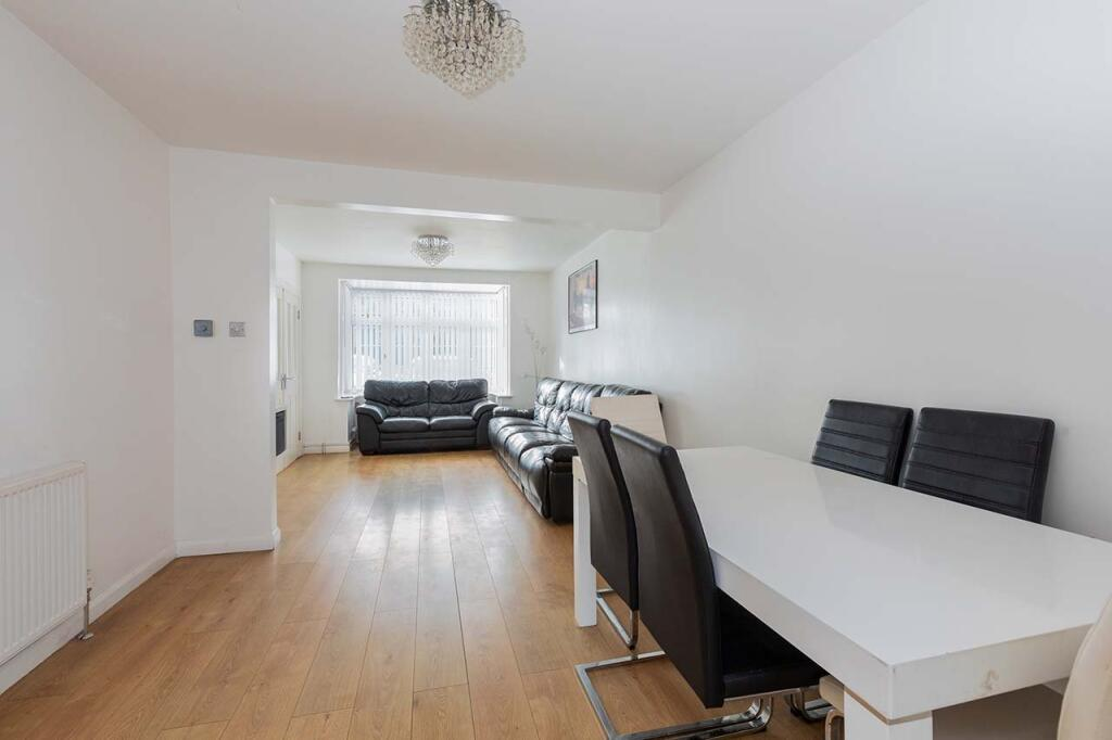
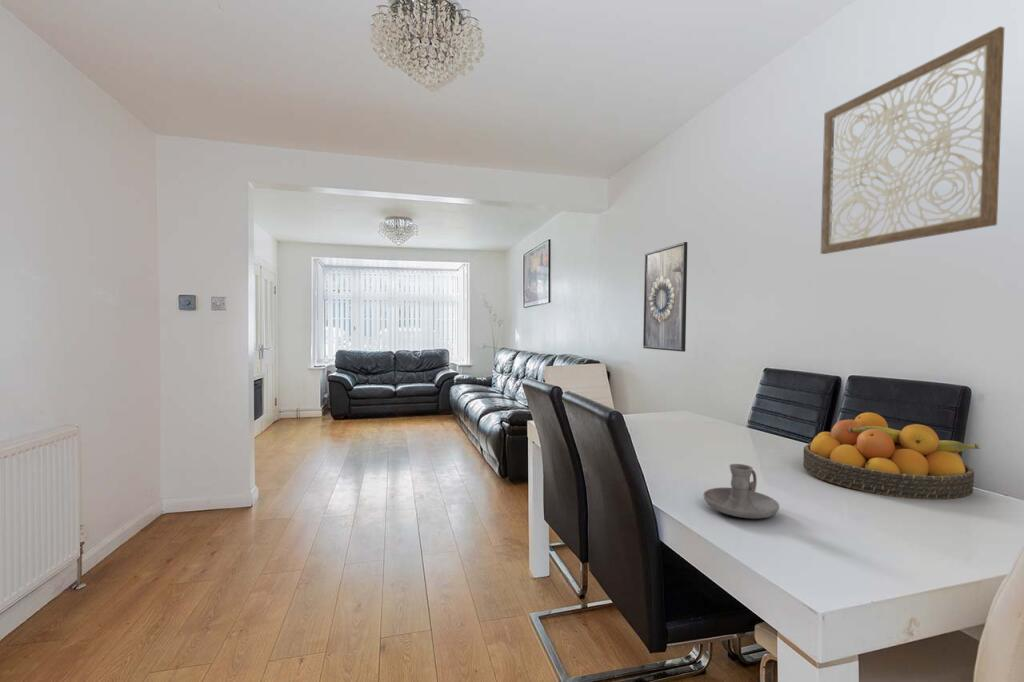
+ fruit bowl (881, 448)
+ candle holder (743, 487)
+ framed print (663, 299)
+ wall art (901, 162)
